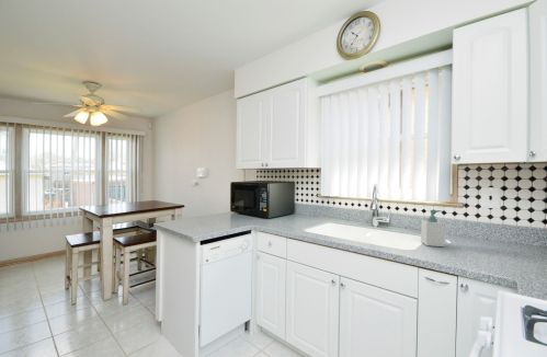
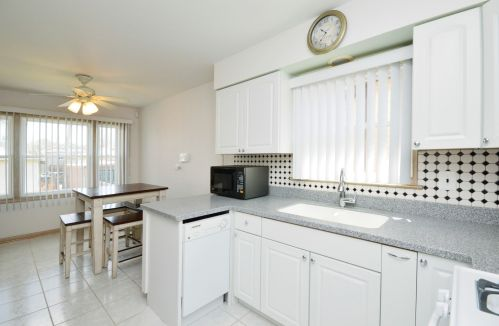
- soap bottle (432, 227)
